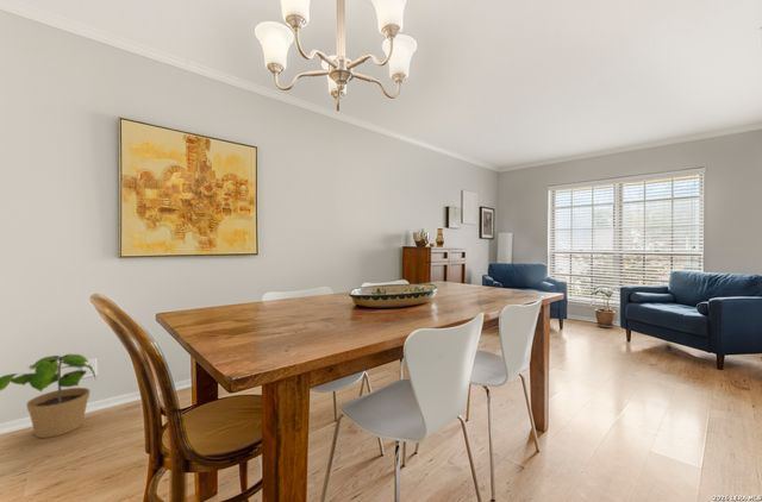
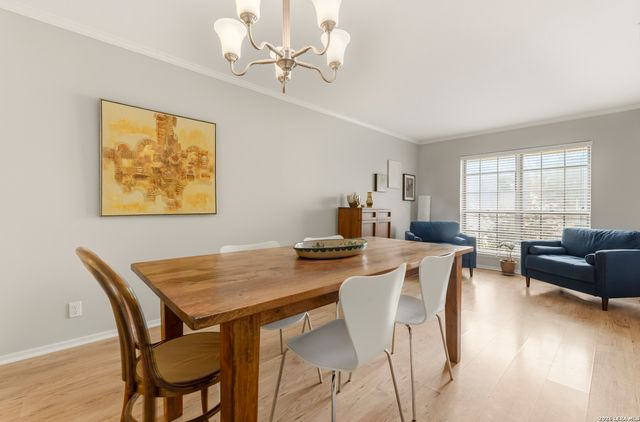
- potted plant (49, 396)
